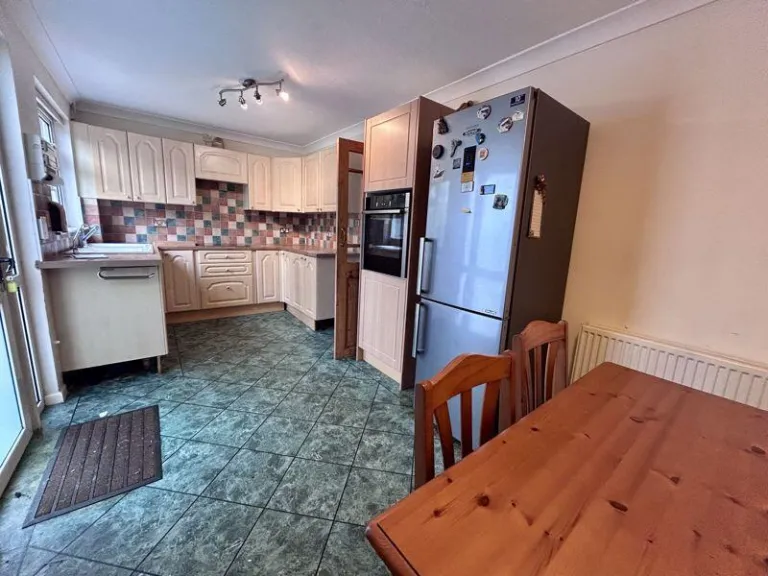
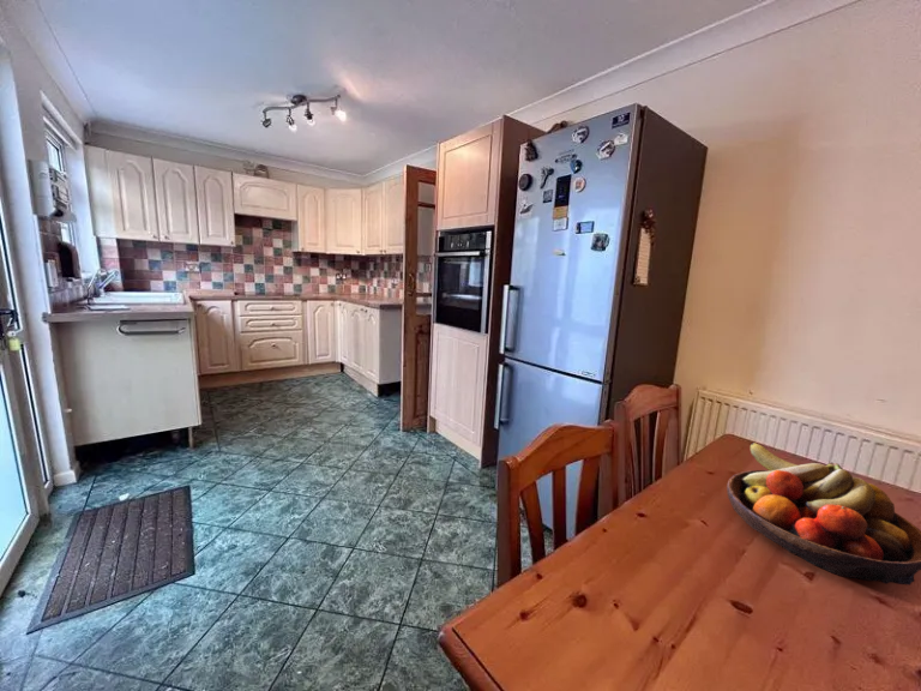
+ fruit bowl (817, 501)
